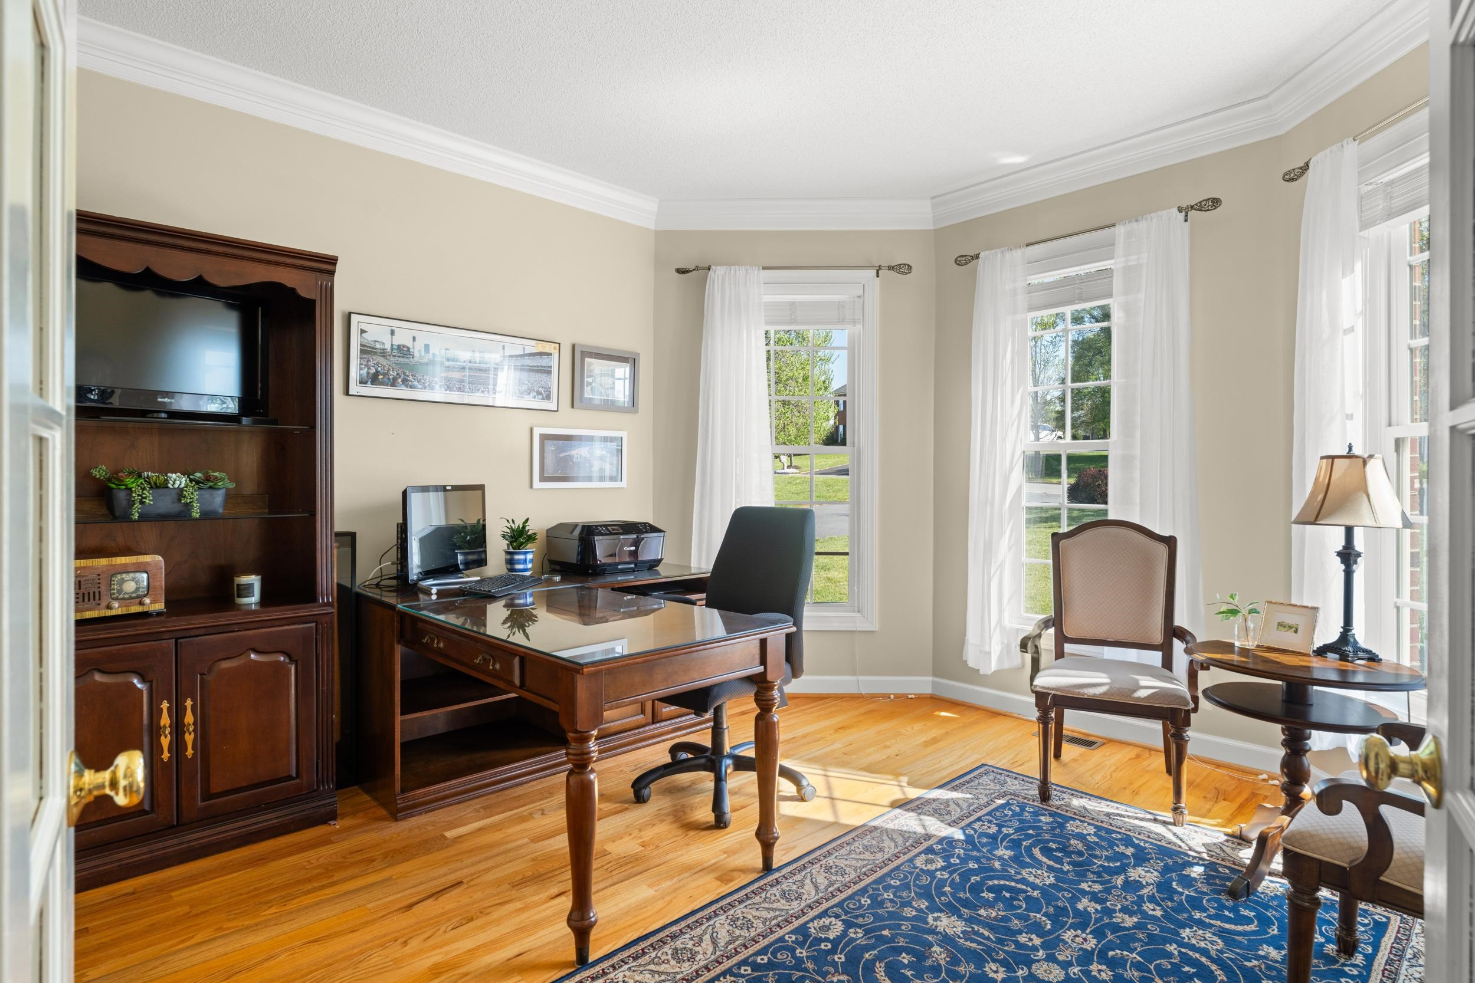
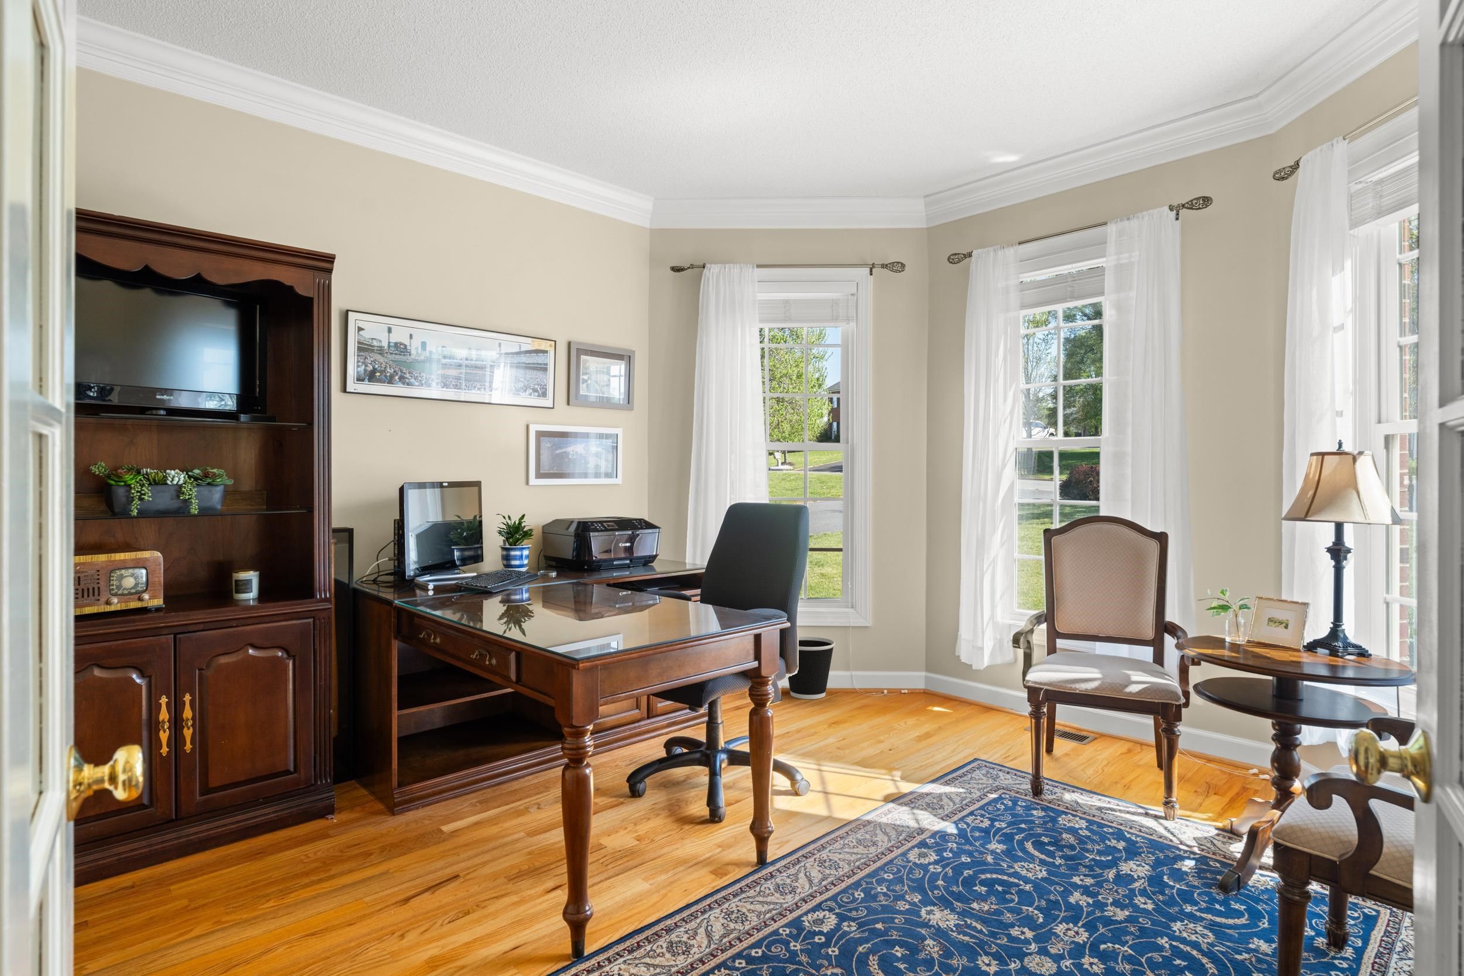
+ wastebasket (807, 668)
